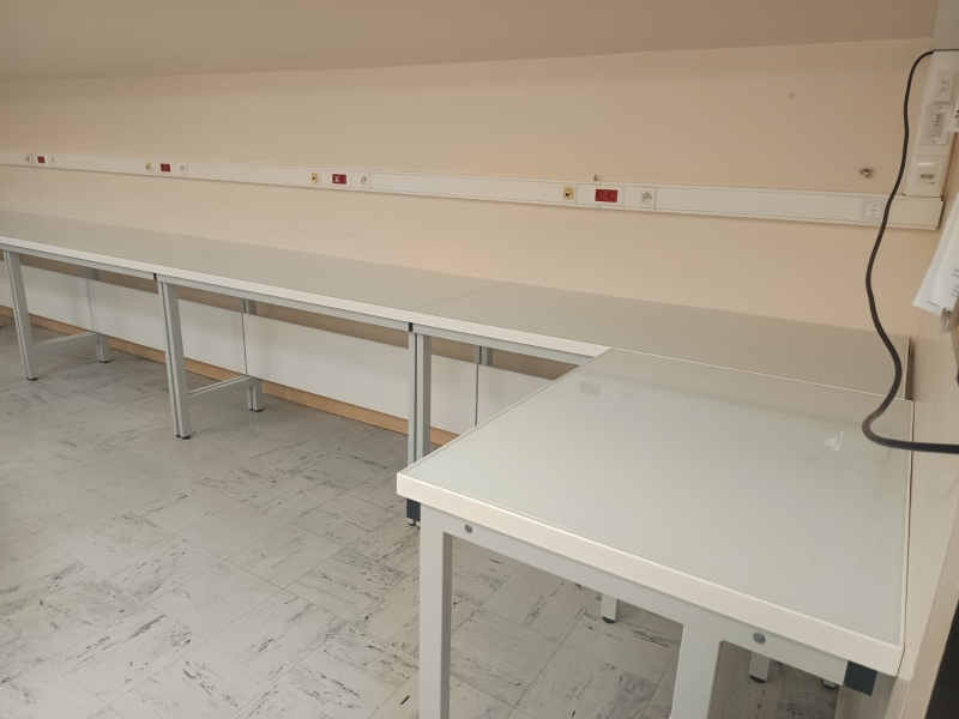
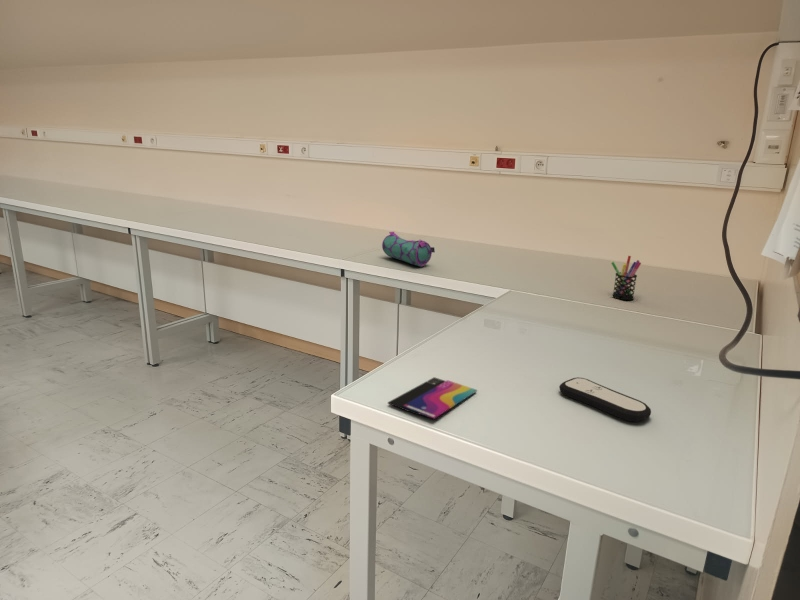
+ remote control (604, 398)
+ pencil case (406, 248)
+ pen holder (623, 277)
+ smartphone (433, 396)
